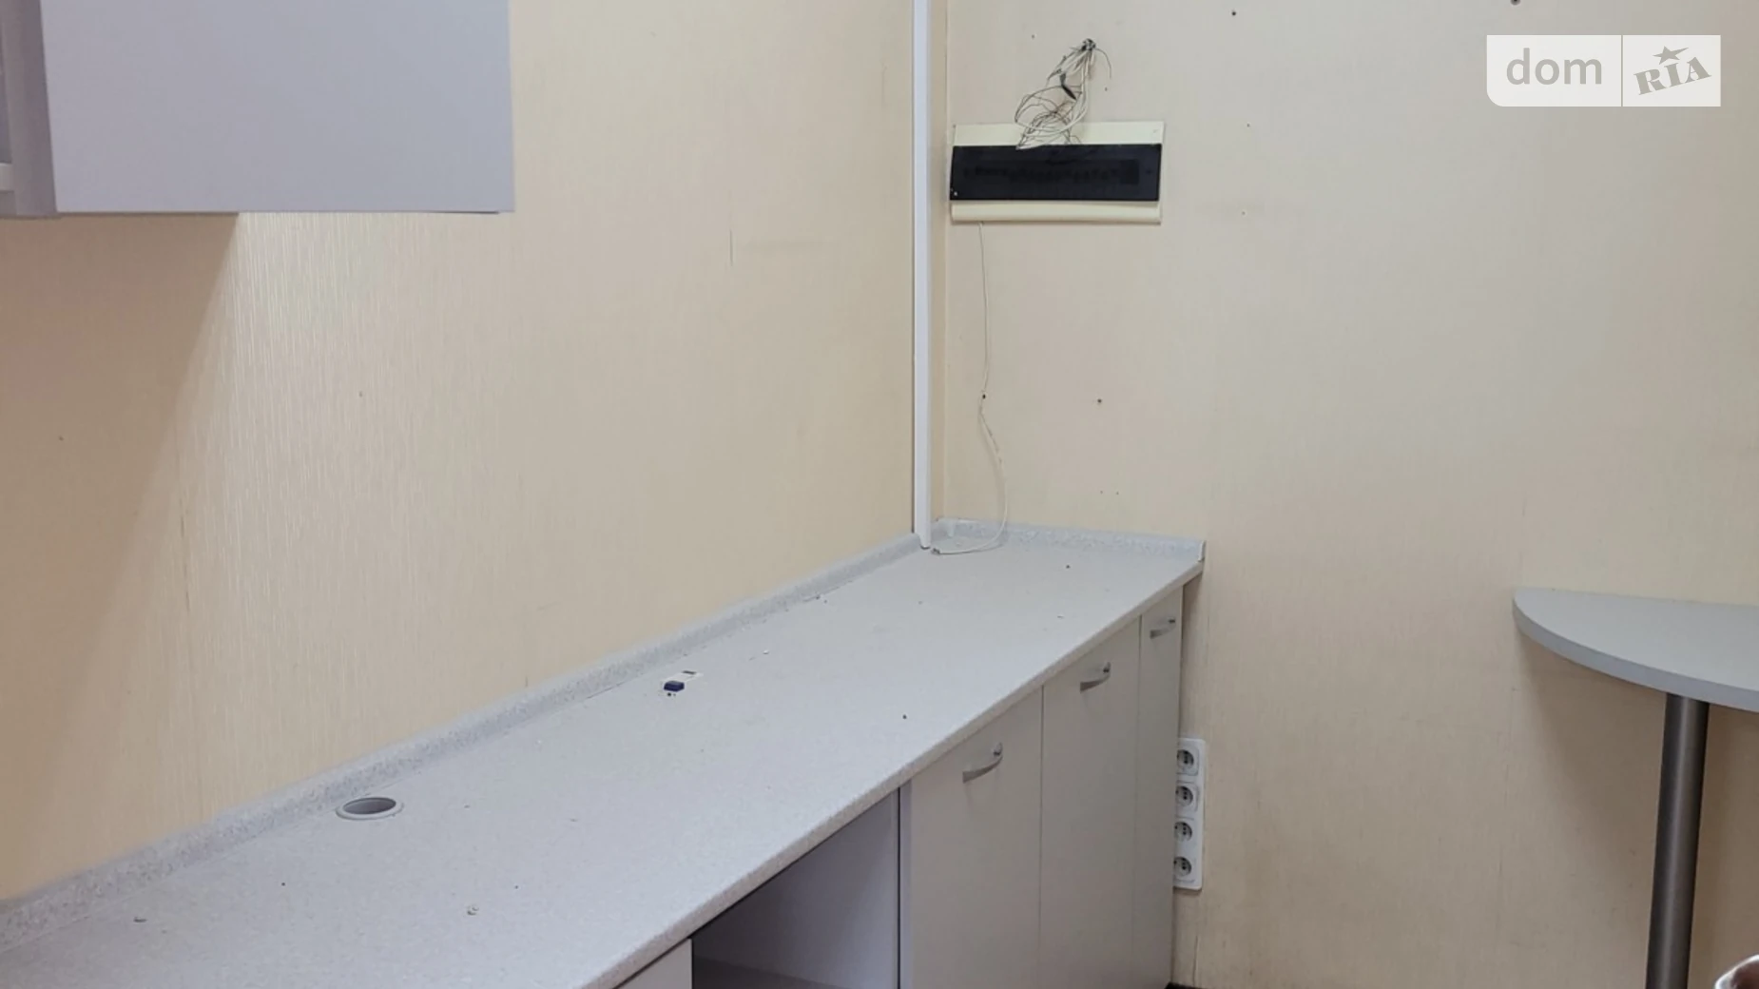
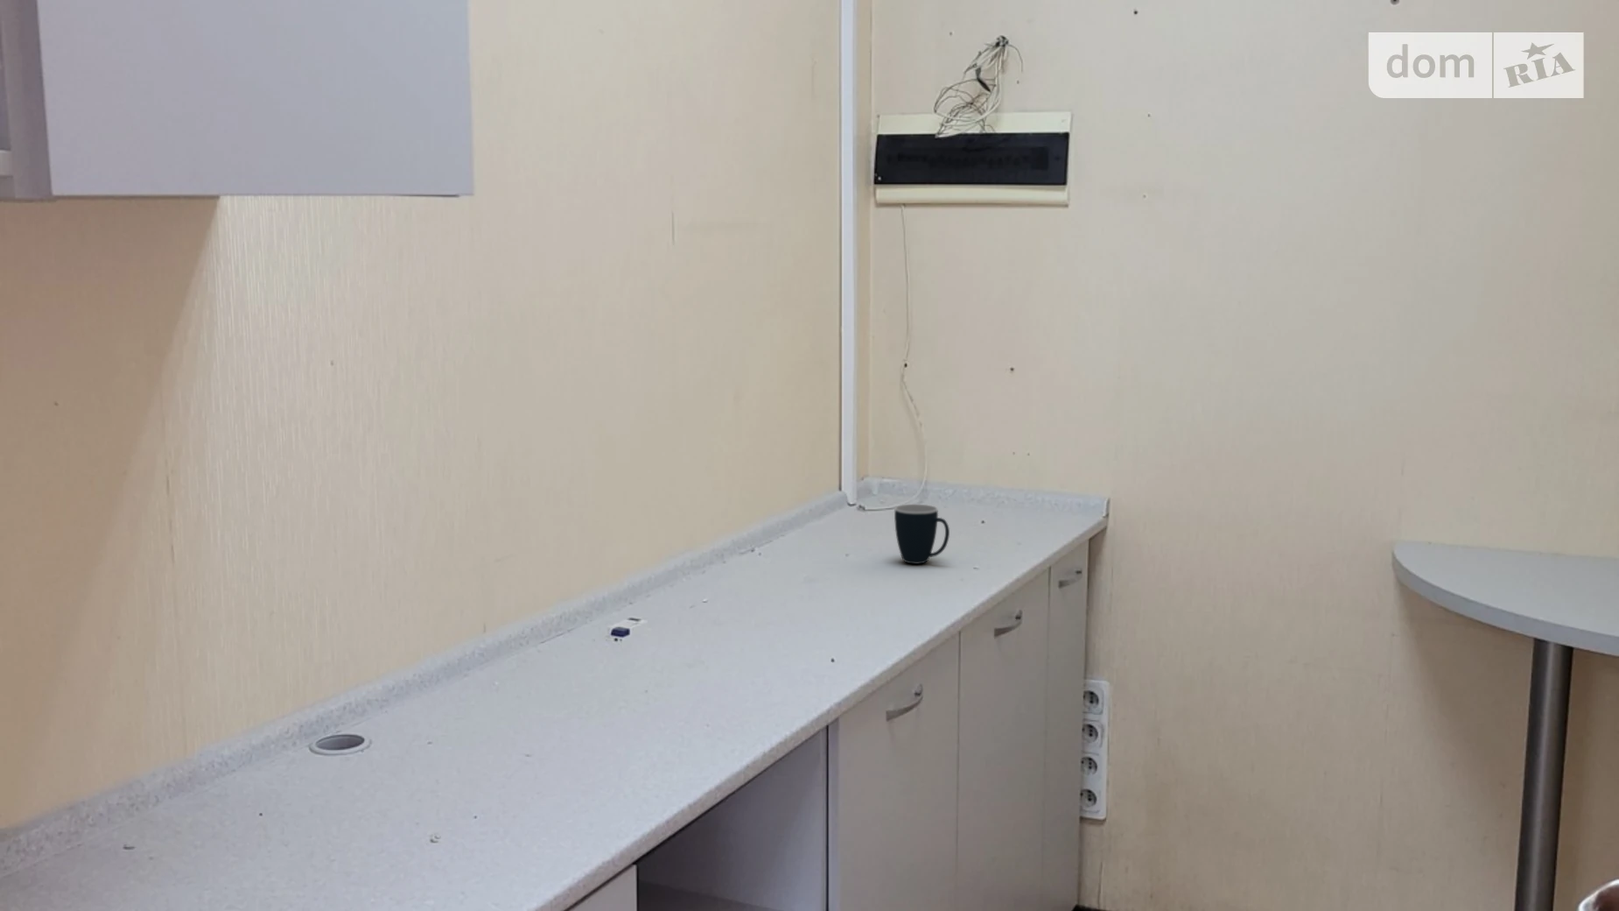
+ mug (923, 535)
